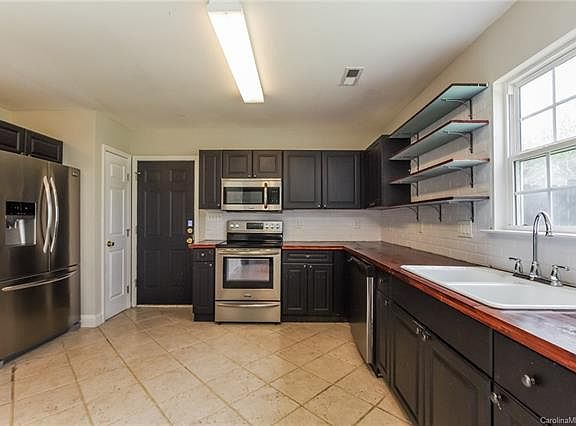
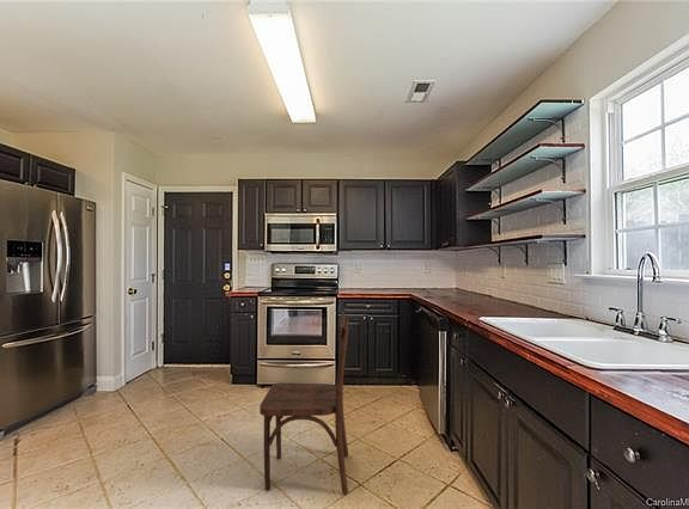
+ dining chair (307, 394)
